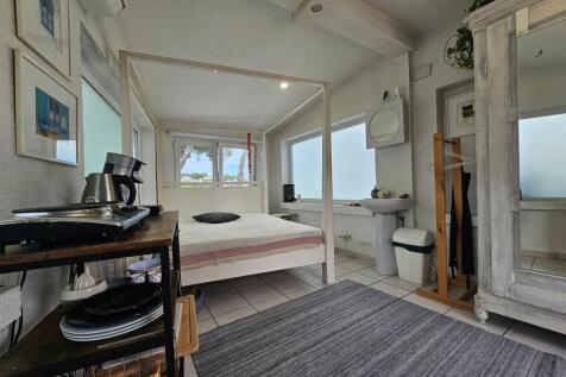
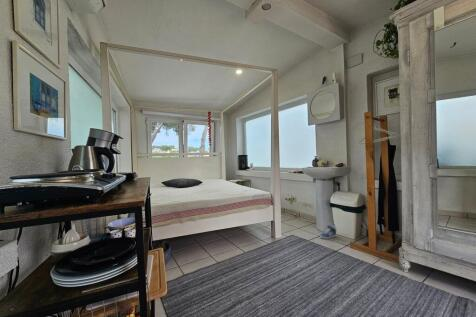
+ sneaker (327, 229)
